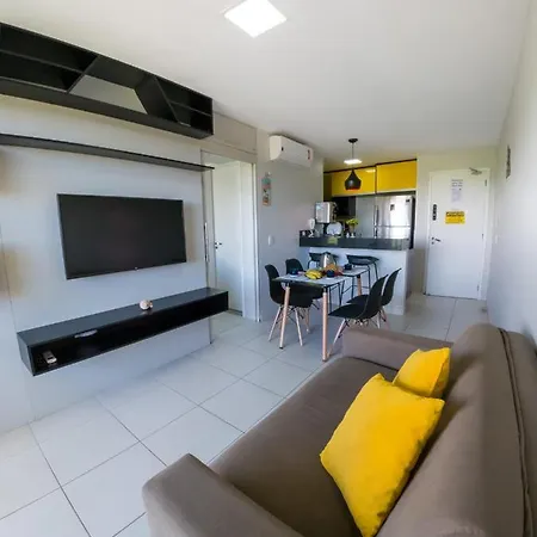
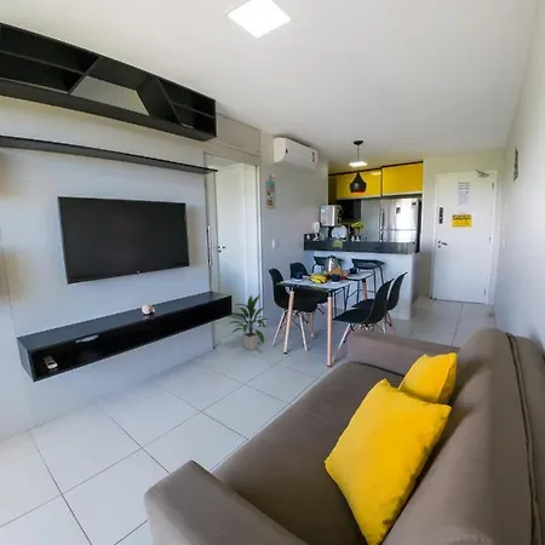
+ indoor plant (249, 322)
